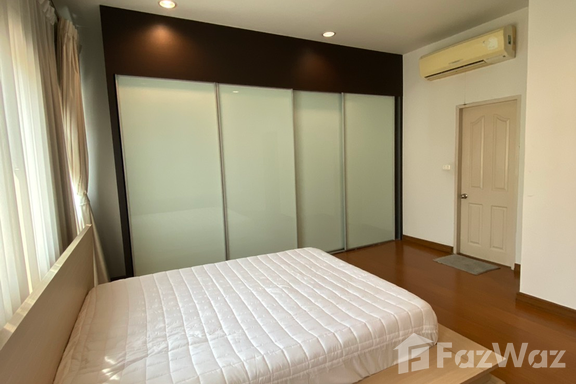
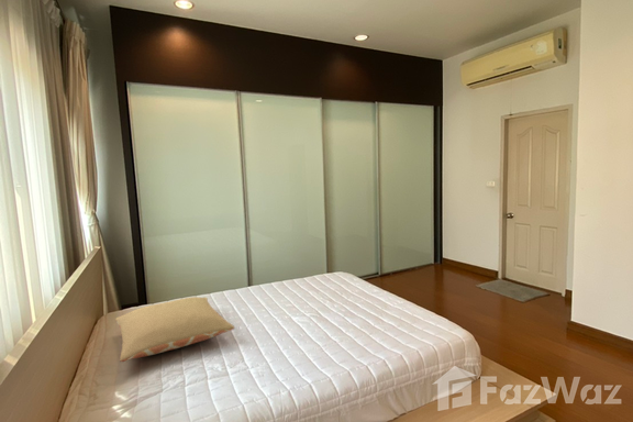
+ pillow (171, 323)
